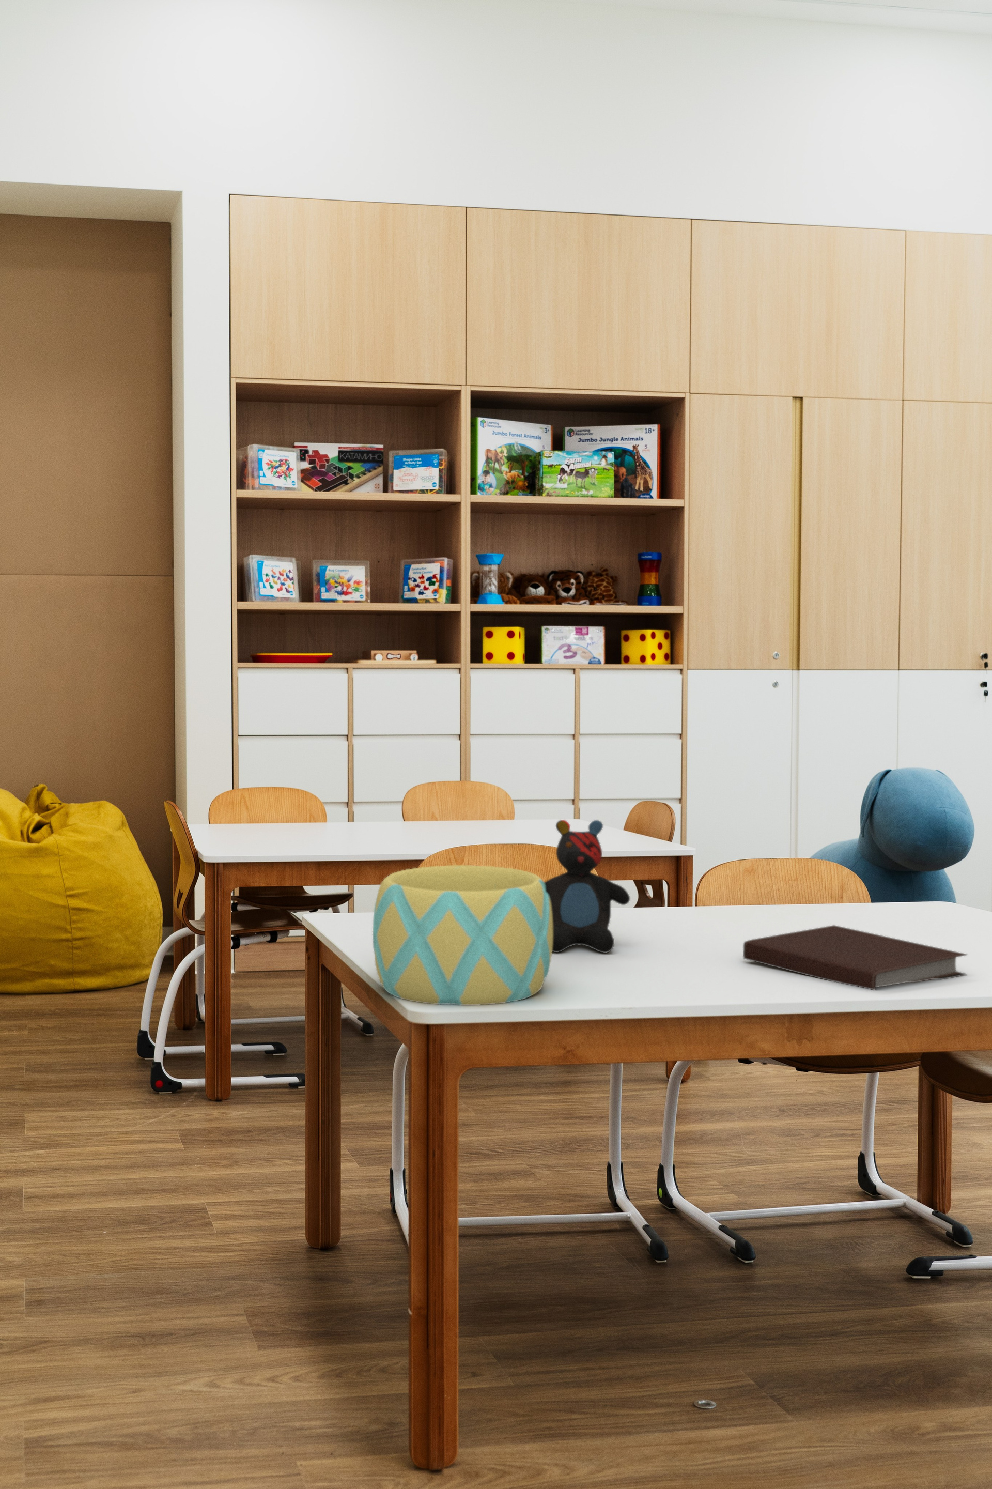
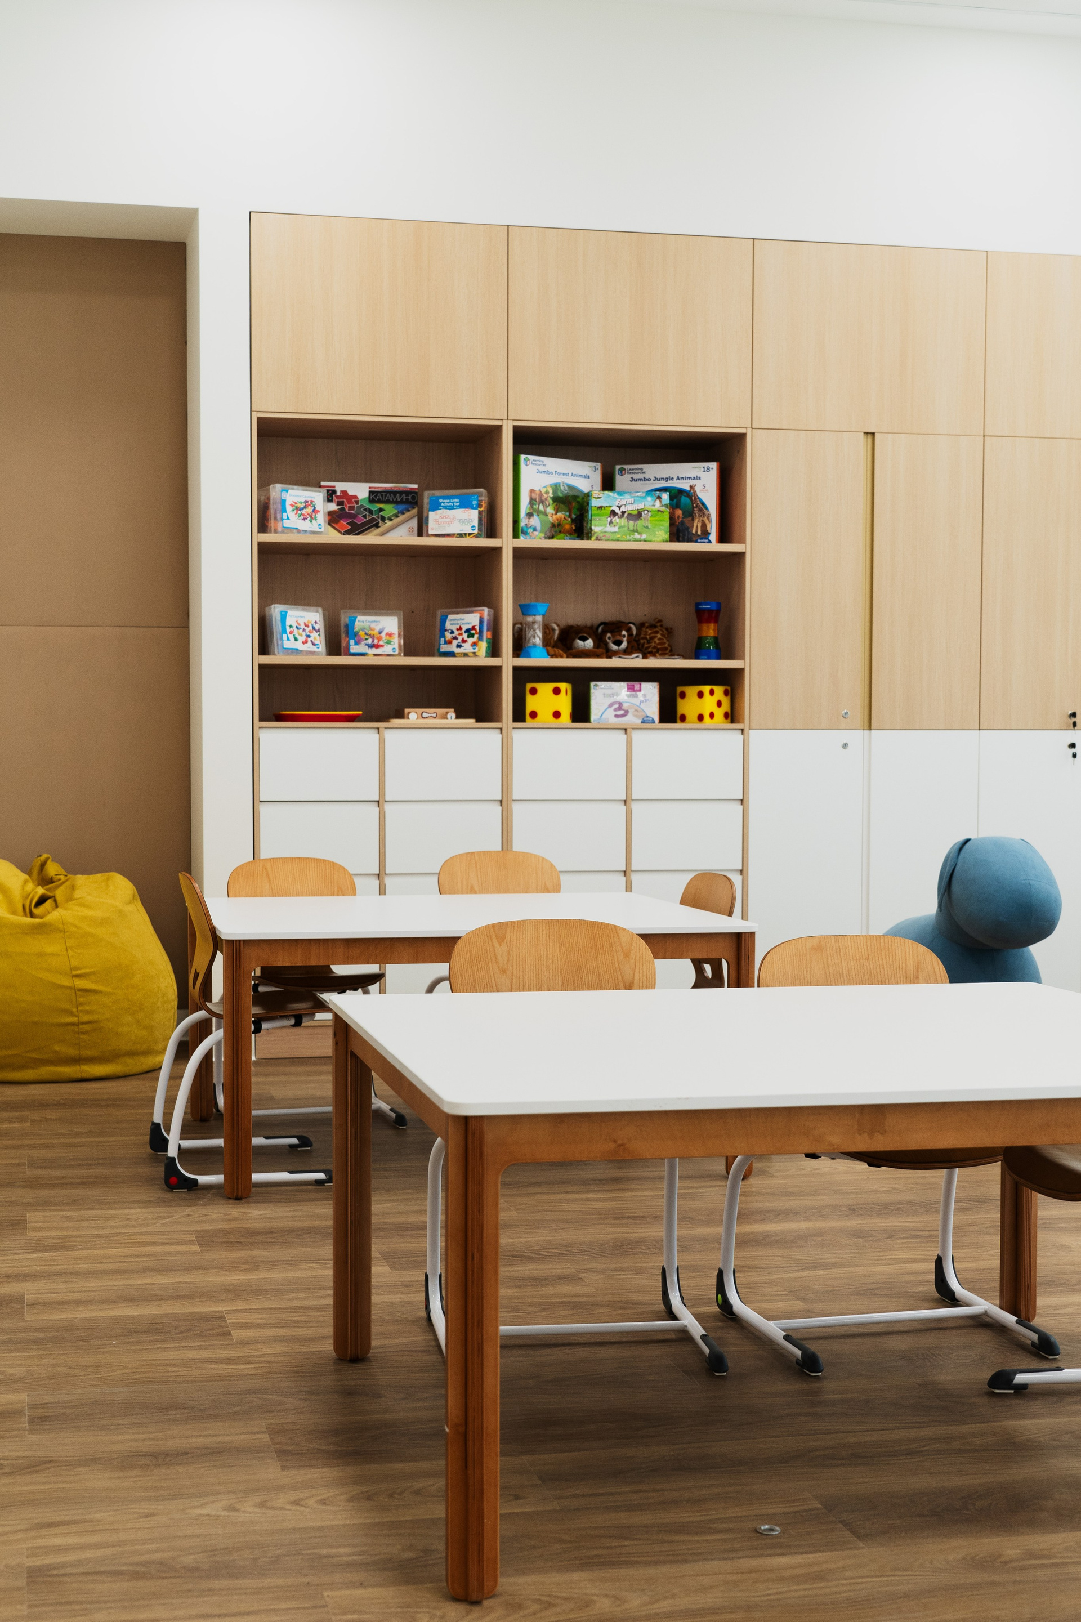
- notebook (852, 958)
- bowl (463, 932)
- teddy bear (579, 883)
